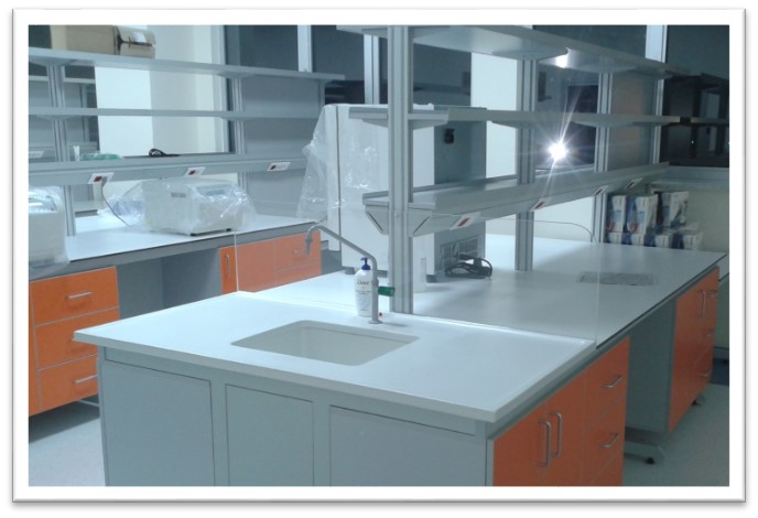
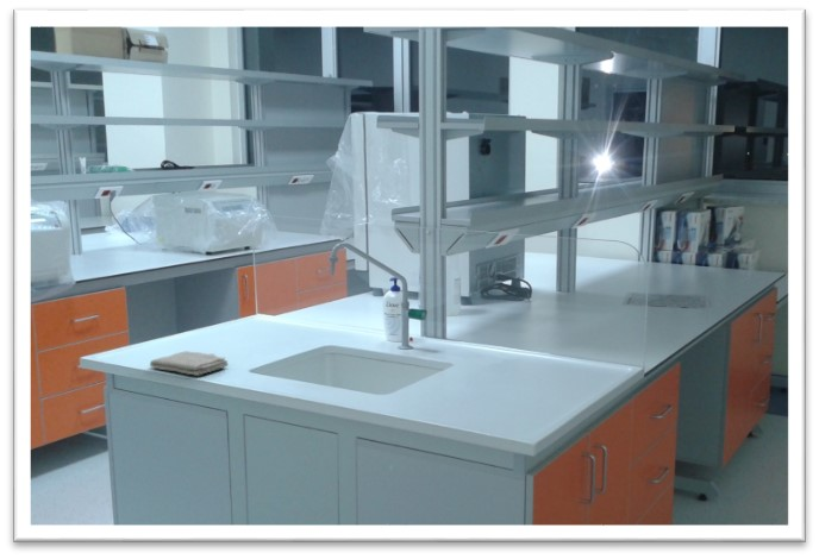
+ washcloth (189, 362)
